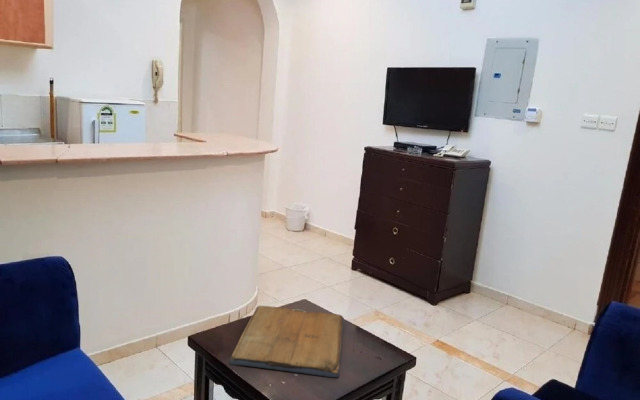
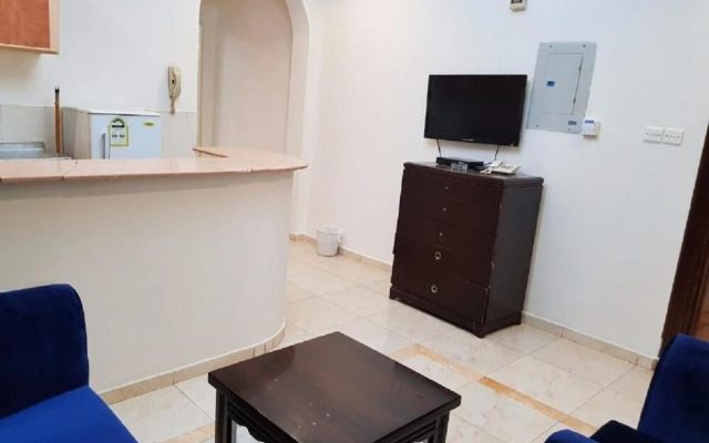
- religious icon (292, 336)
